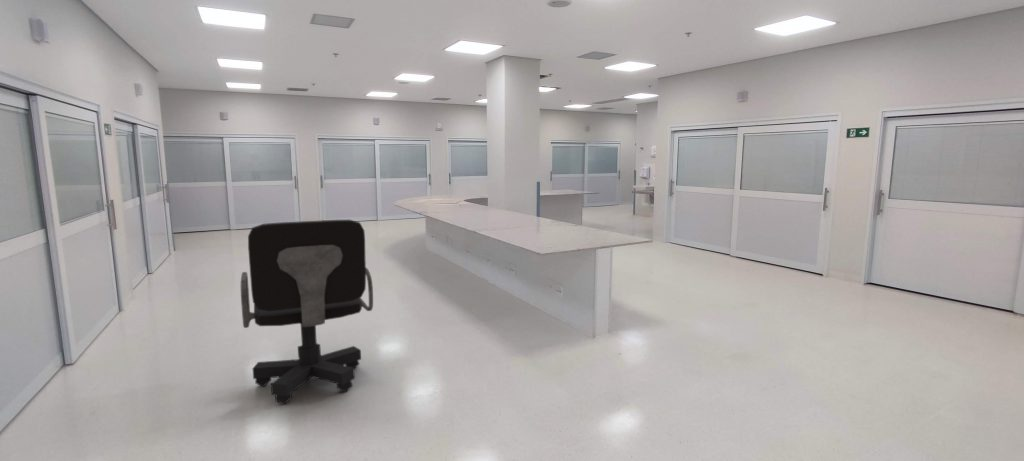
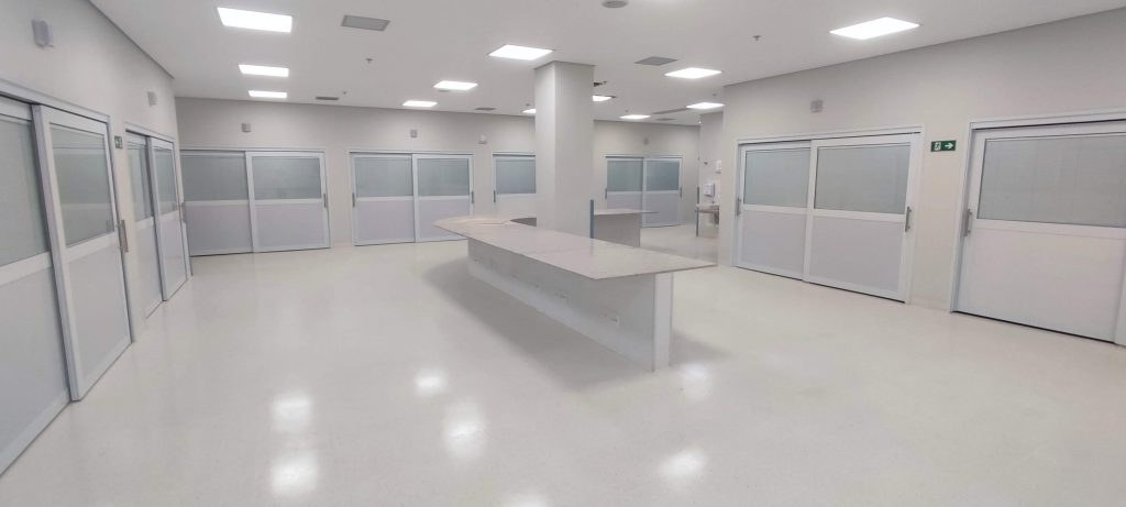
- office chair (307, 302)
